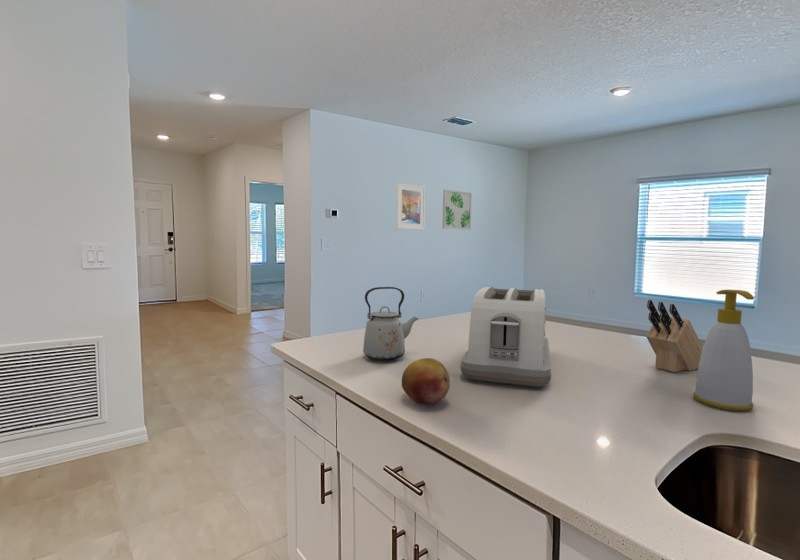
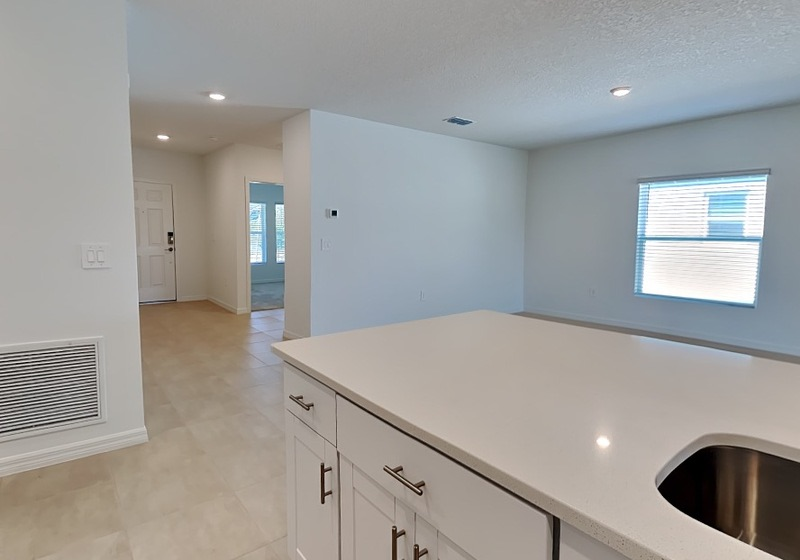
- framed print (411, 207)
- toaster (509, 327)
- soap bottle (727, 346)
- knife block (677, 333)
- kettle (392, 322)
- wall art (457, 210)
- fruit (425, 379)
